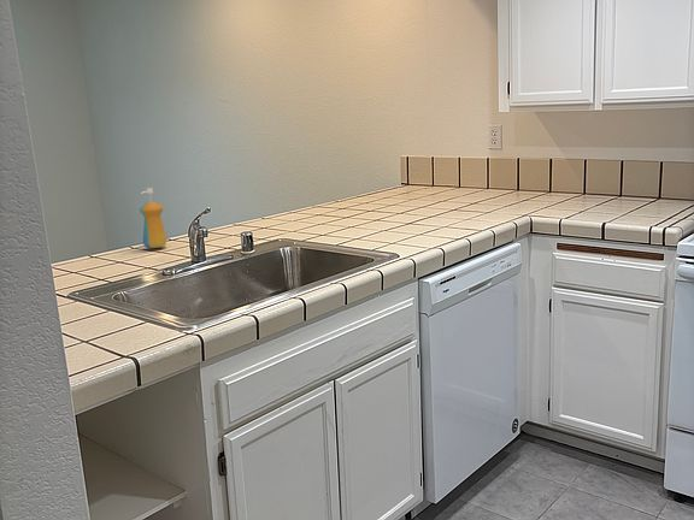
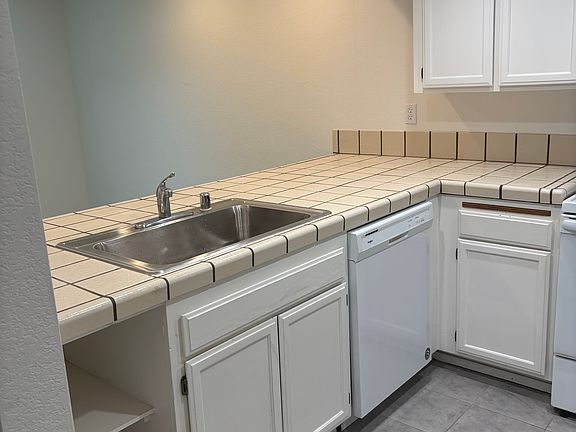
- soap dispenser (152, 218)
